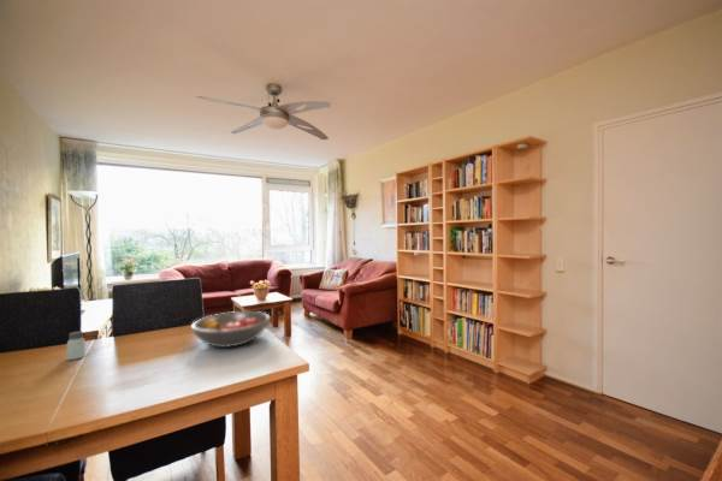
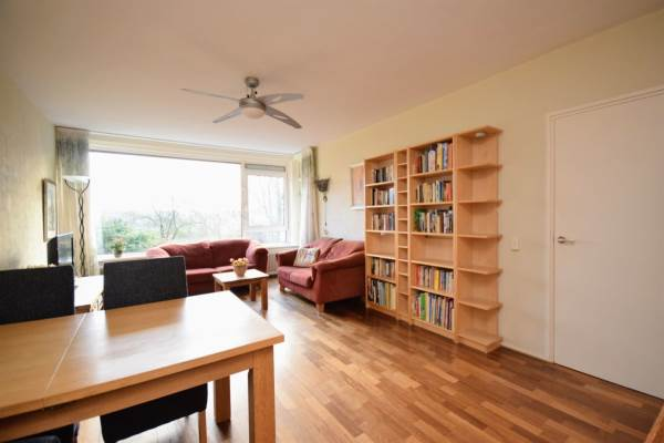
- fruit bowl (232, 327)
- saltshaker (76, 344)
